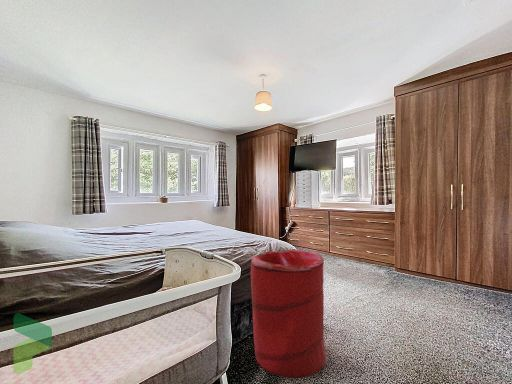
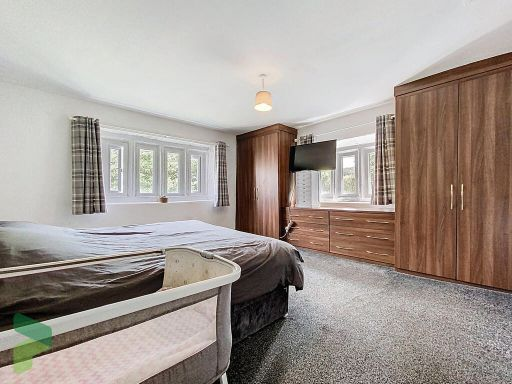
- laundry hamper (286, 302)
